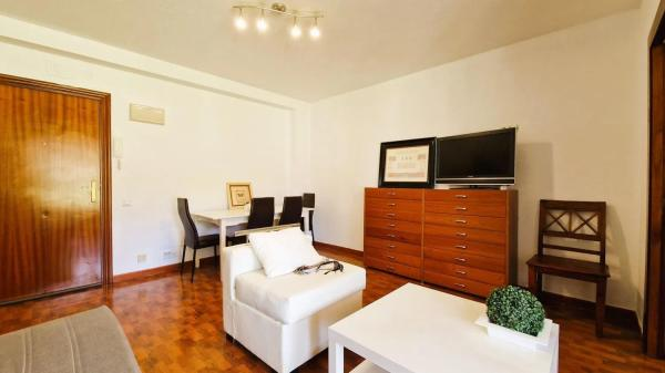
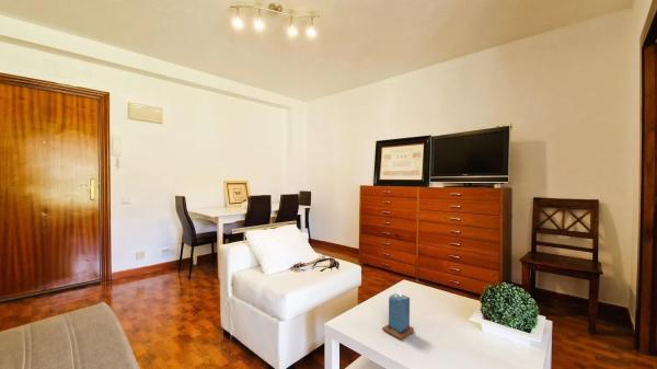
+ candle (397, 310)
